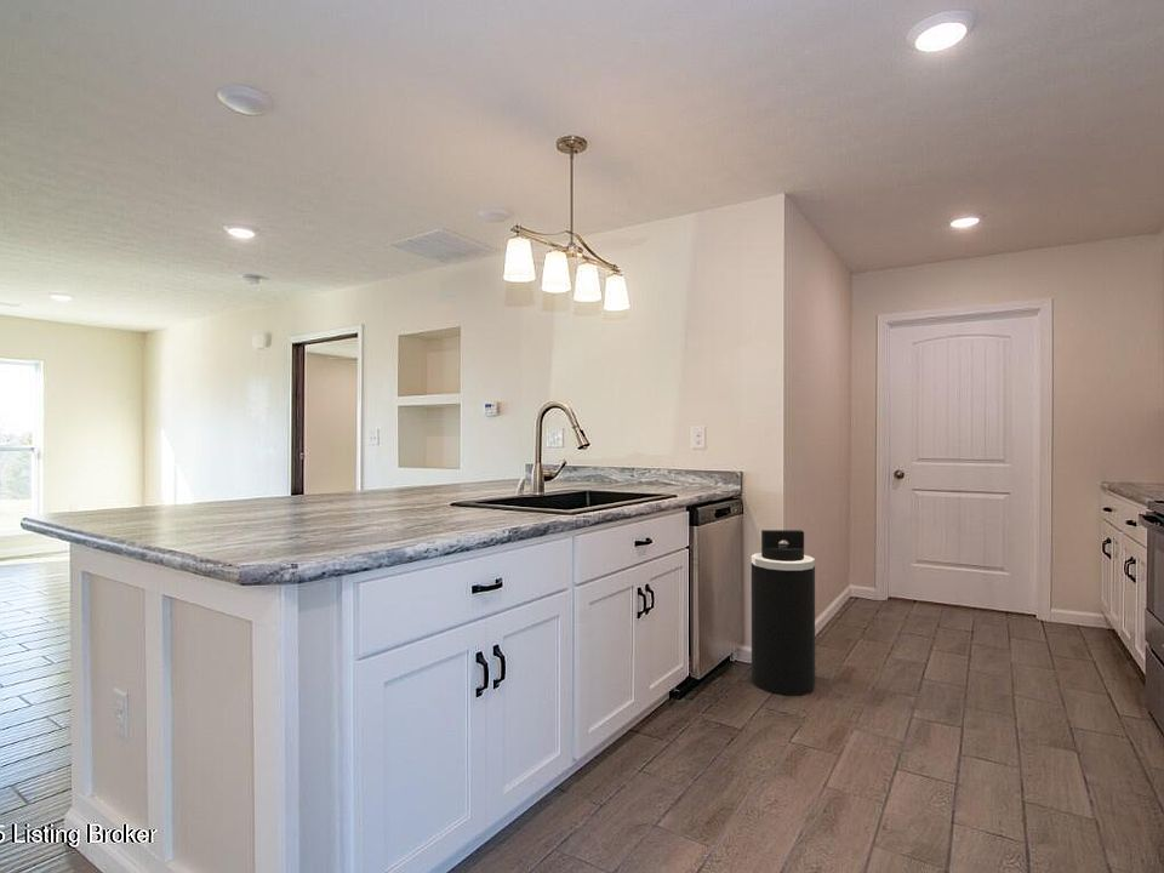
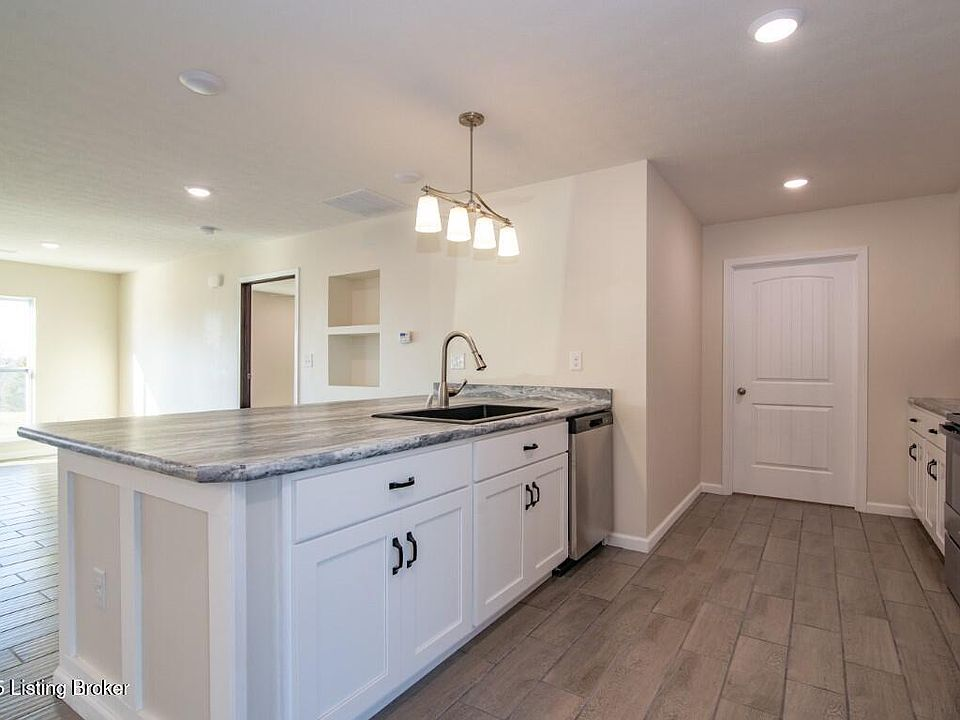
- trash can (782, 606)
